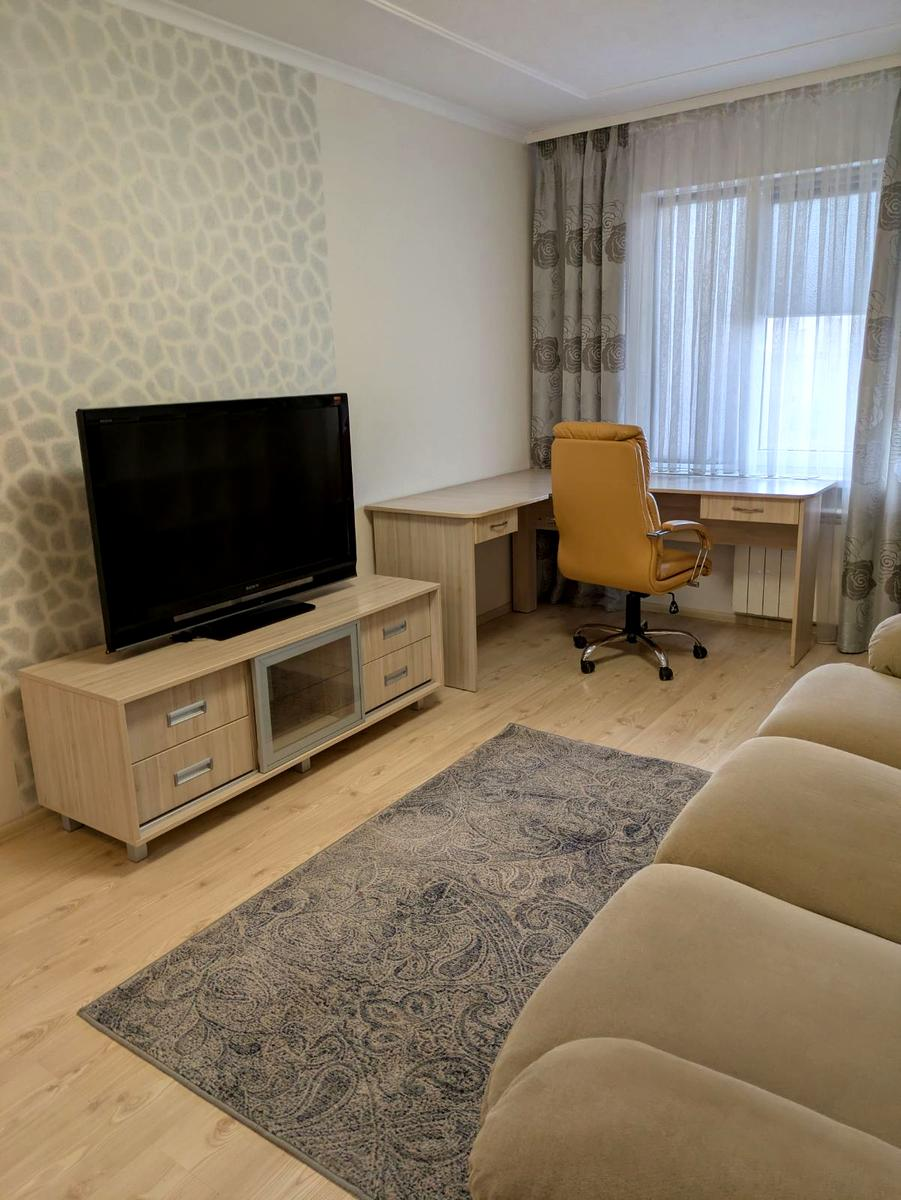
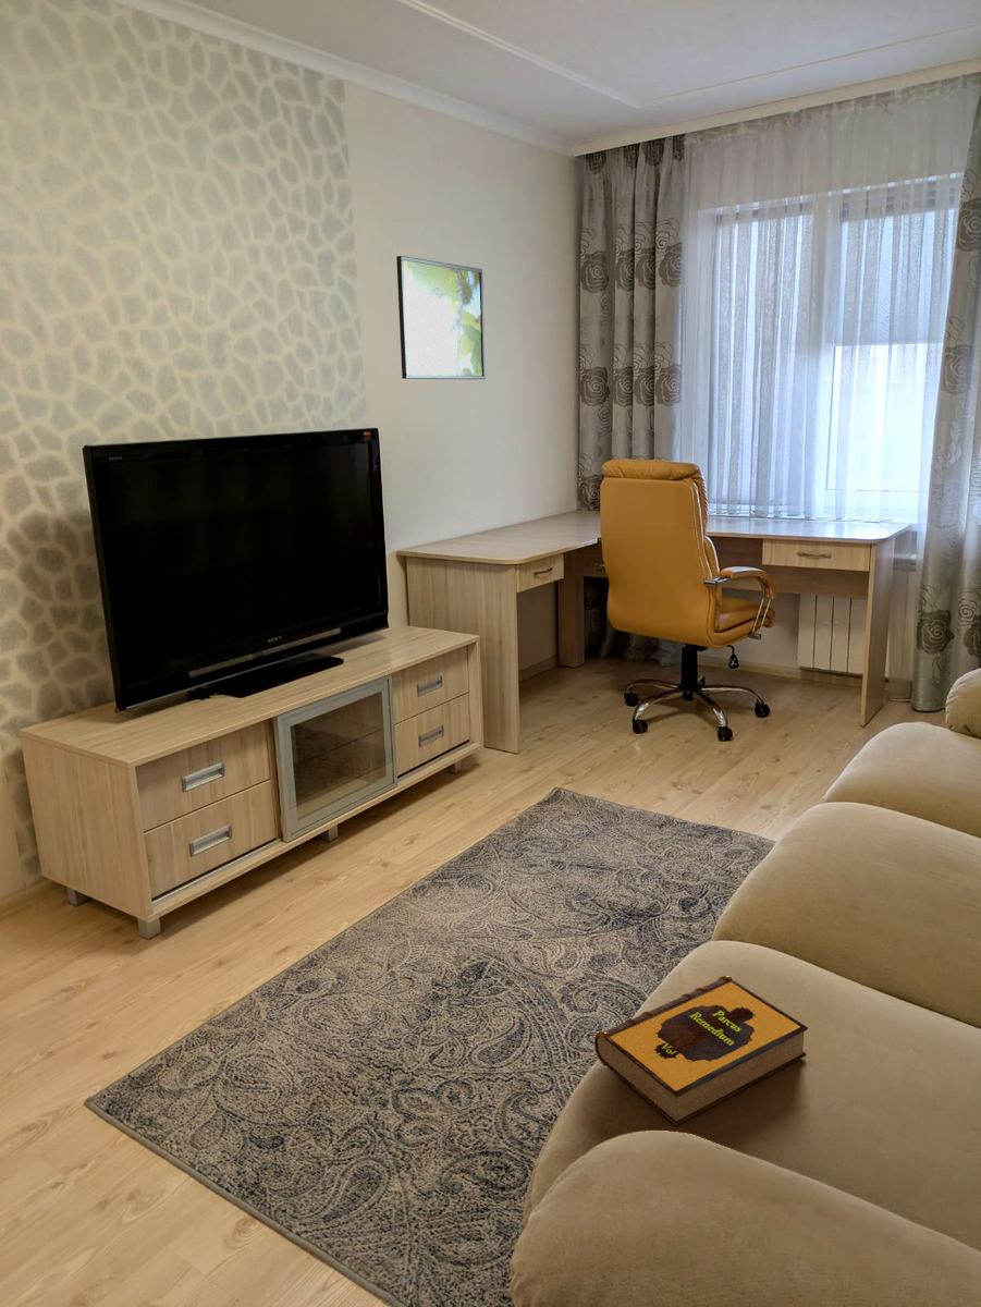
+ hardback book (699, 1040)
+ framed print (443, 321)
